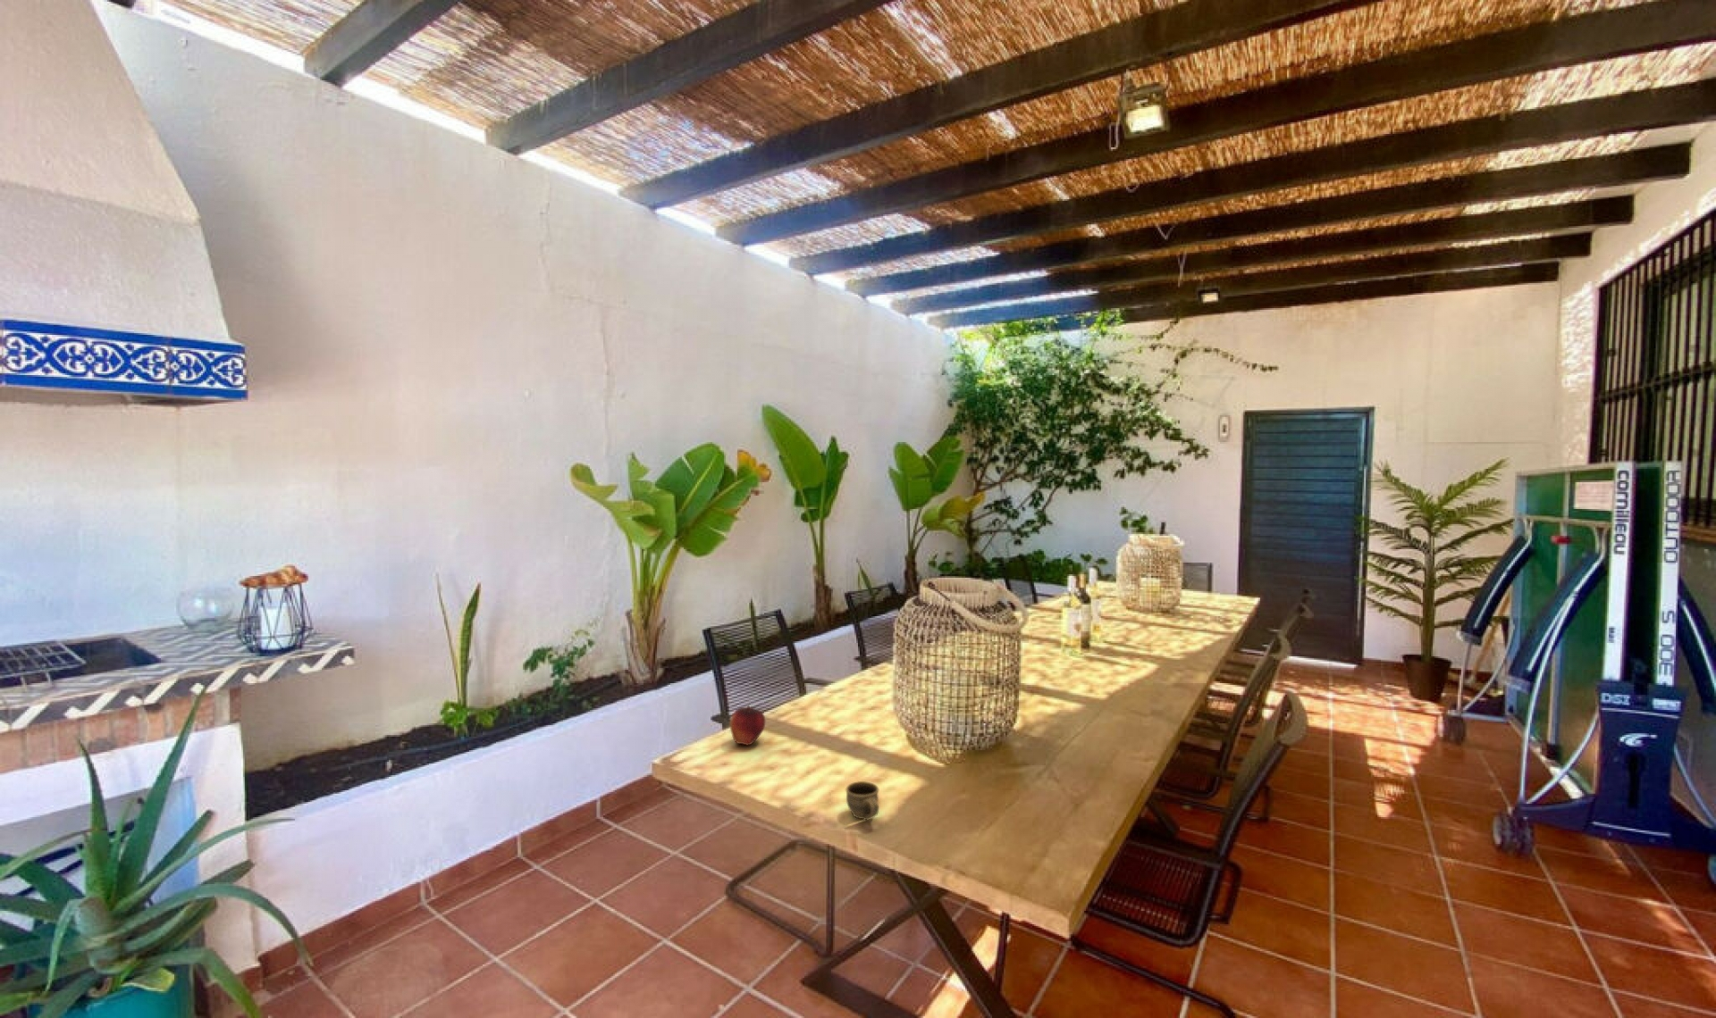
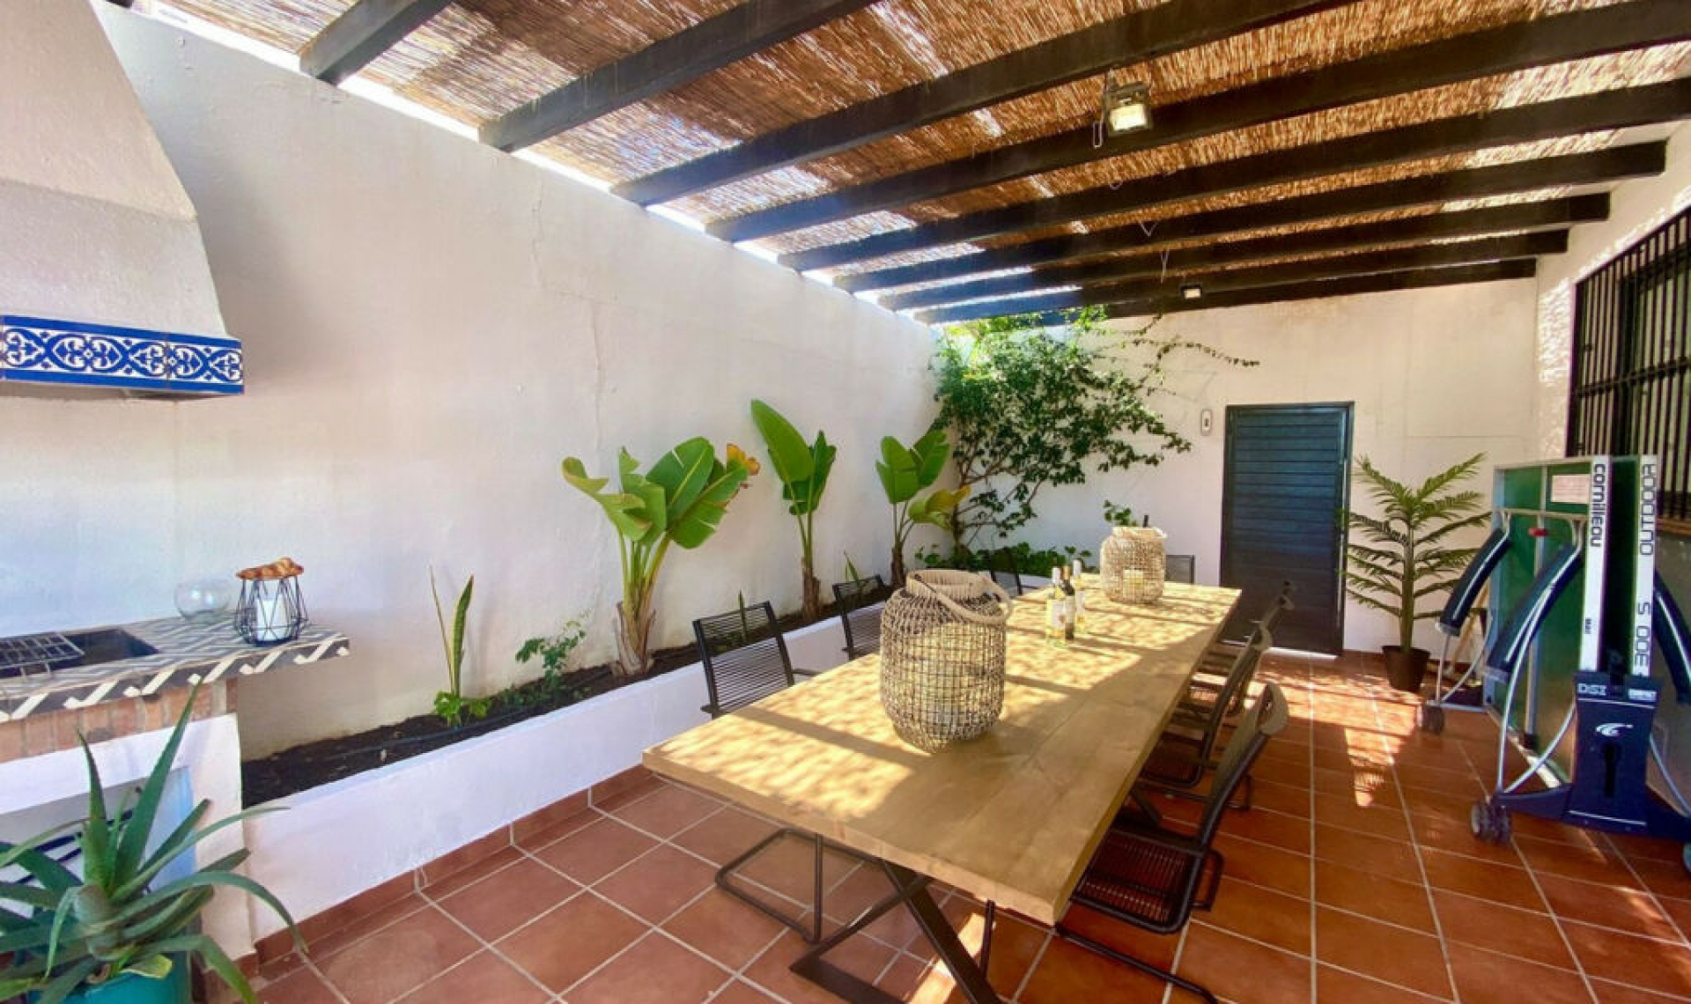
- fruit (747, 725)
- cup (863, 803)
